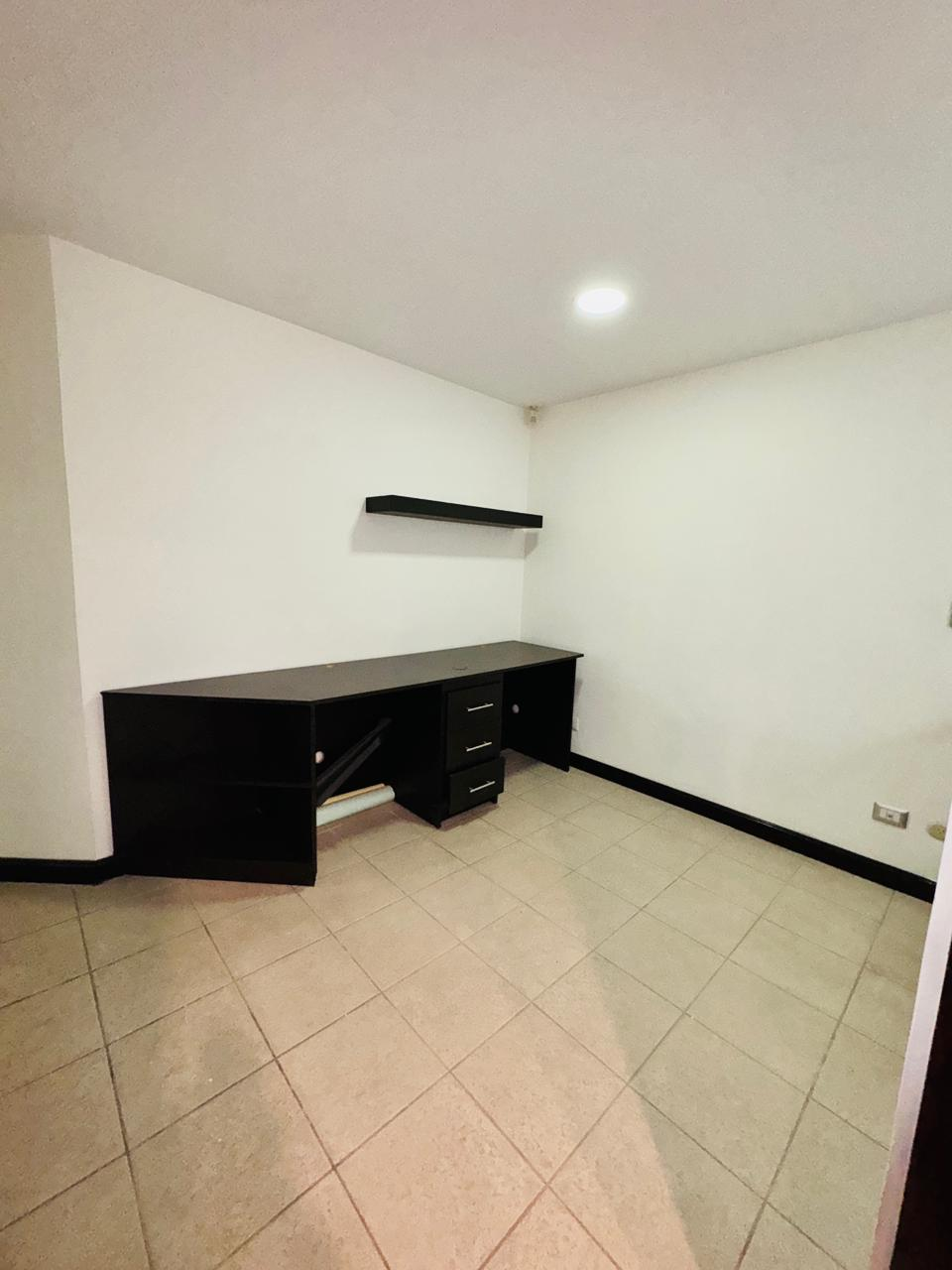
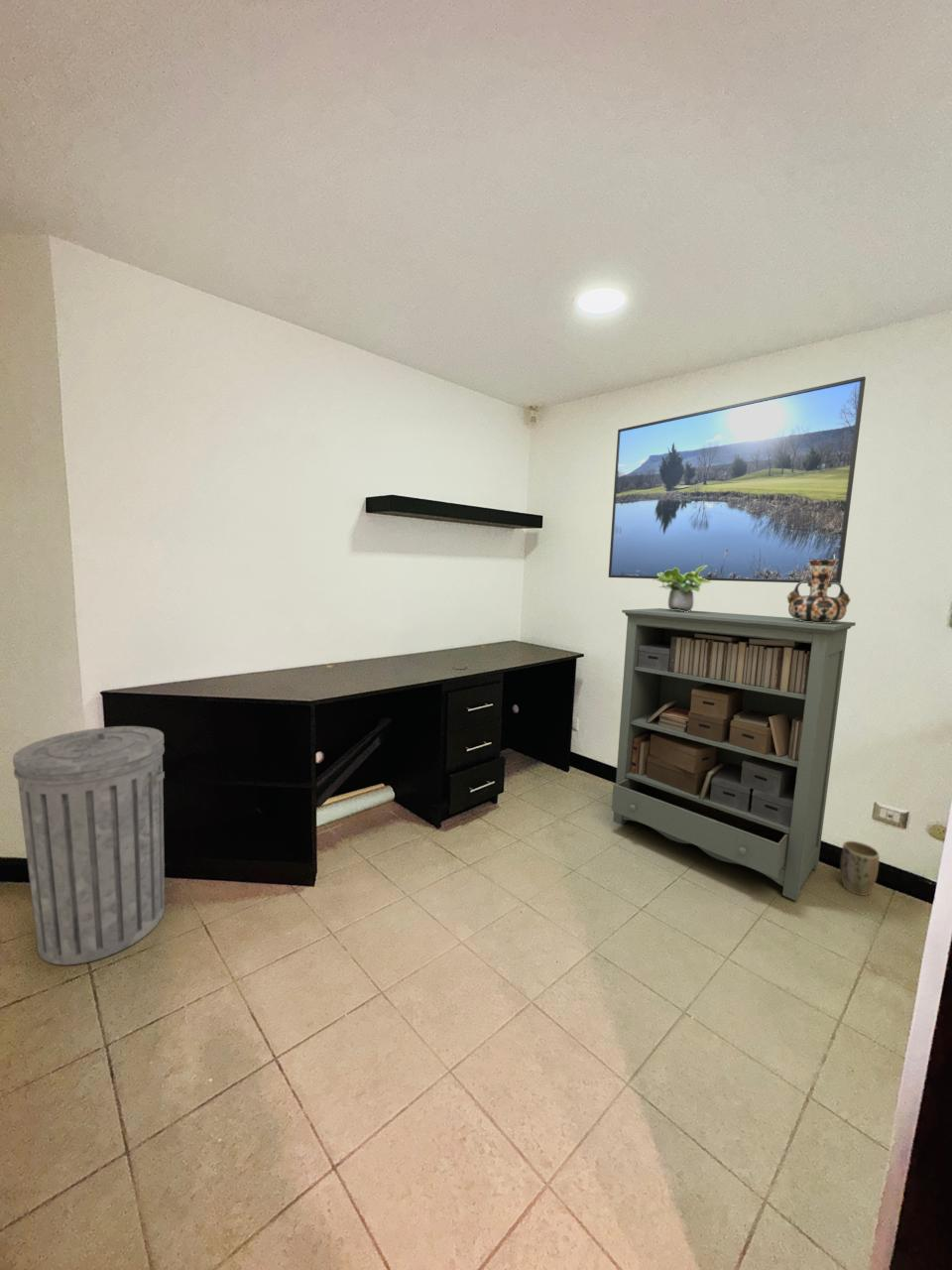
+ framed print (713, 495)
+ potted plant (680, 587)
+ plant pot (858, 868)
+ trash can (98, 831)
+ bookshelf (713, 734)
+ decorative vase (818, 590)
